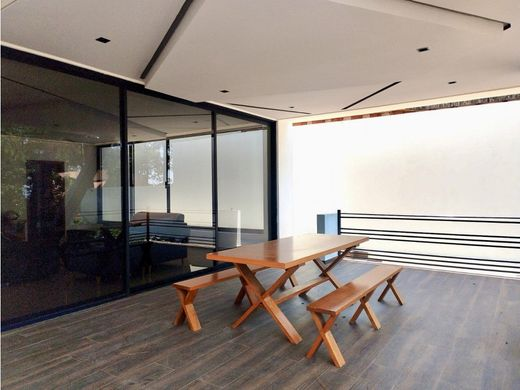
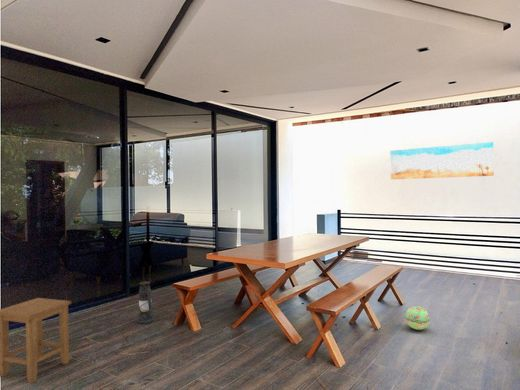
+ wall art (438, 162)
+ lantern (146, 300)
+ stool (34, 337)
+ ball (417, 317)
